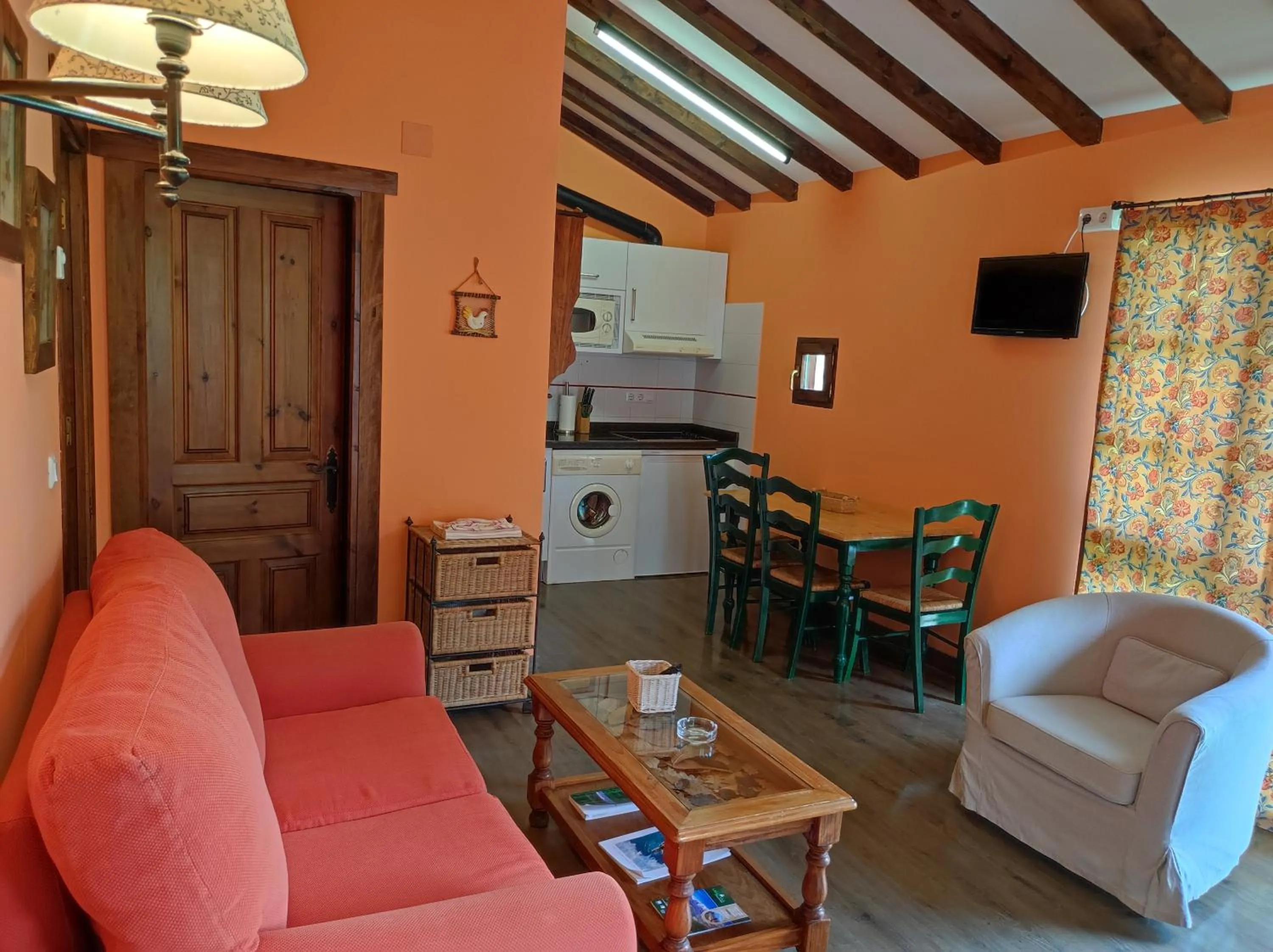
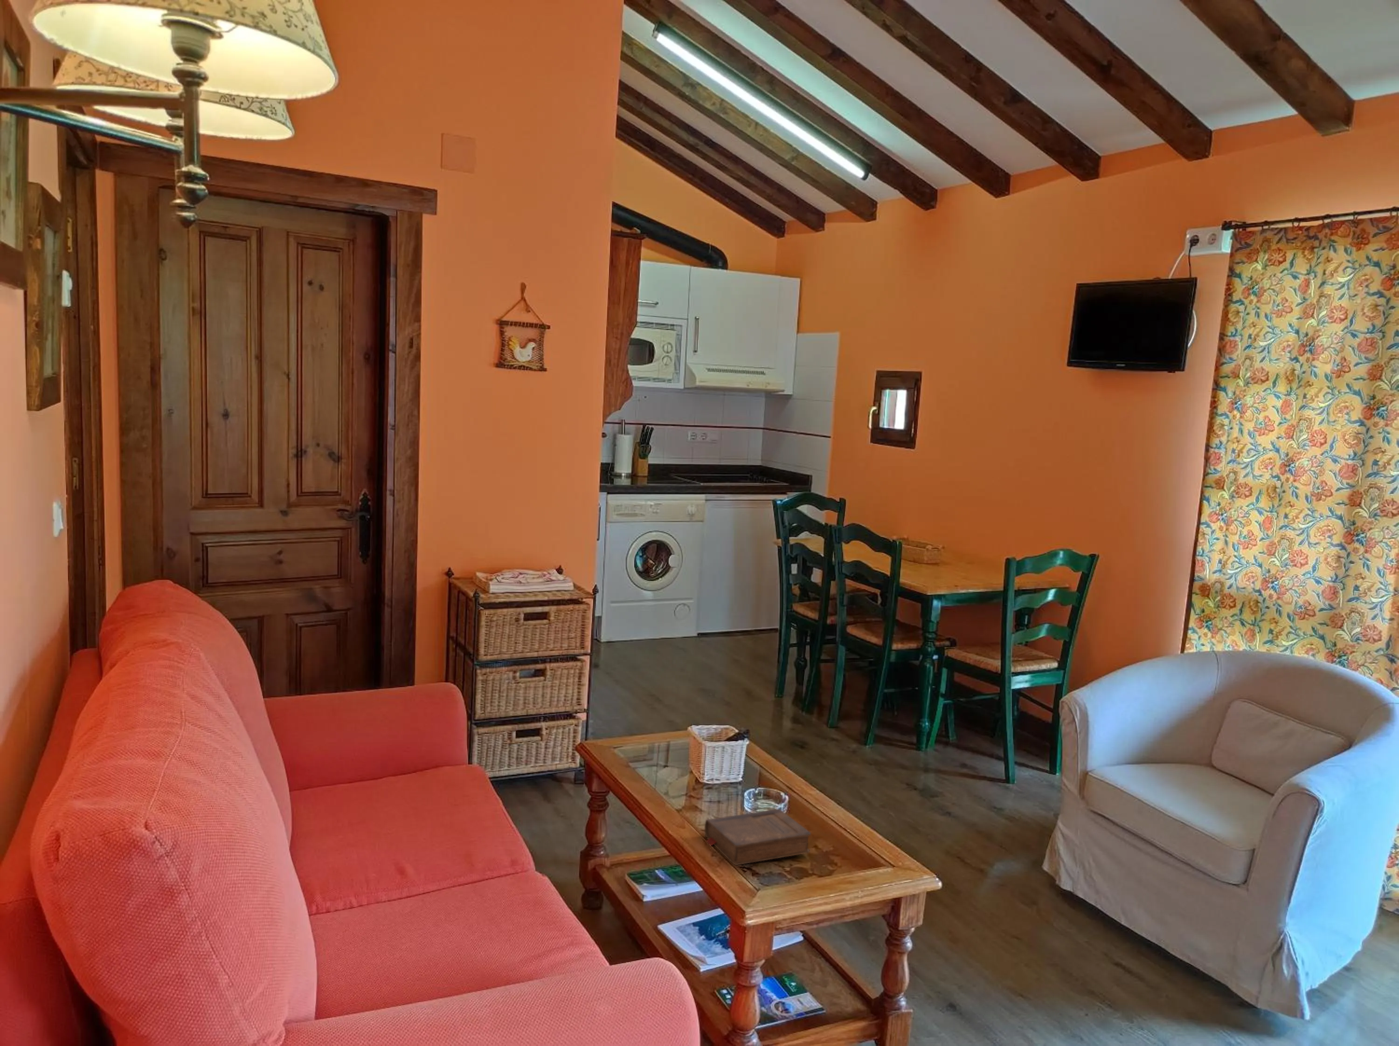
+ book (746, 836)
